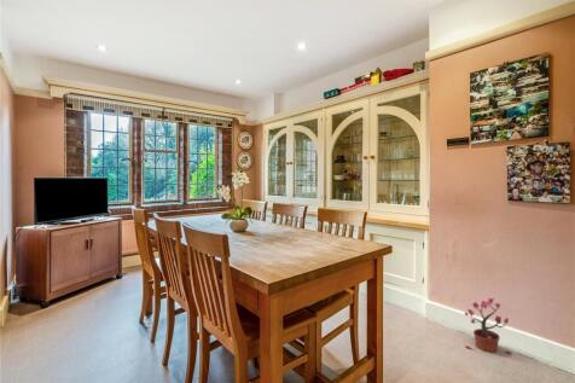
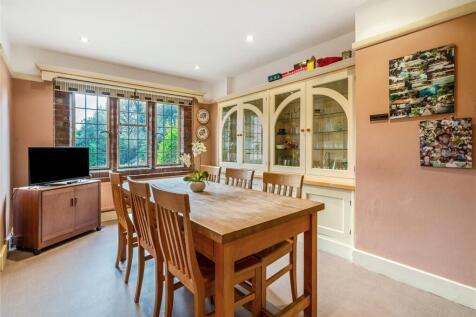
- potted plant (484, 323)
